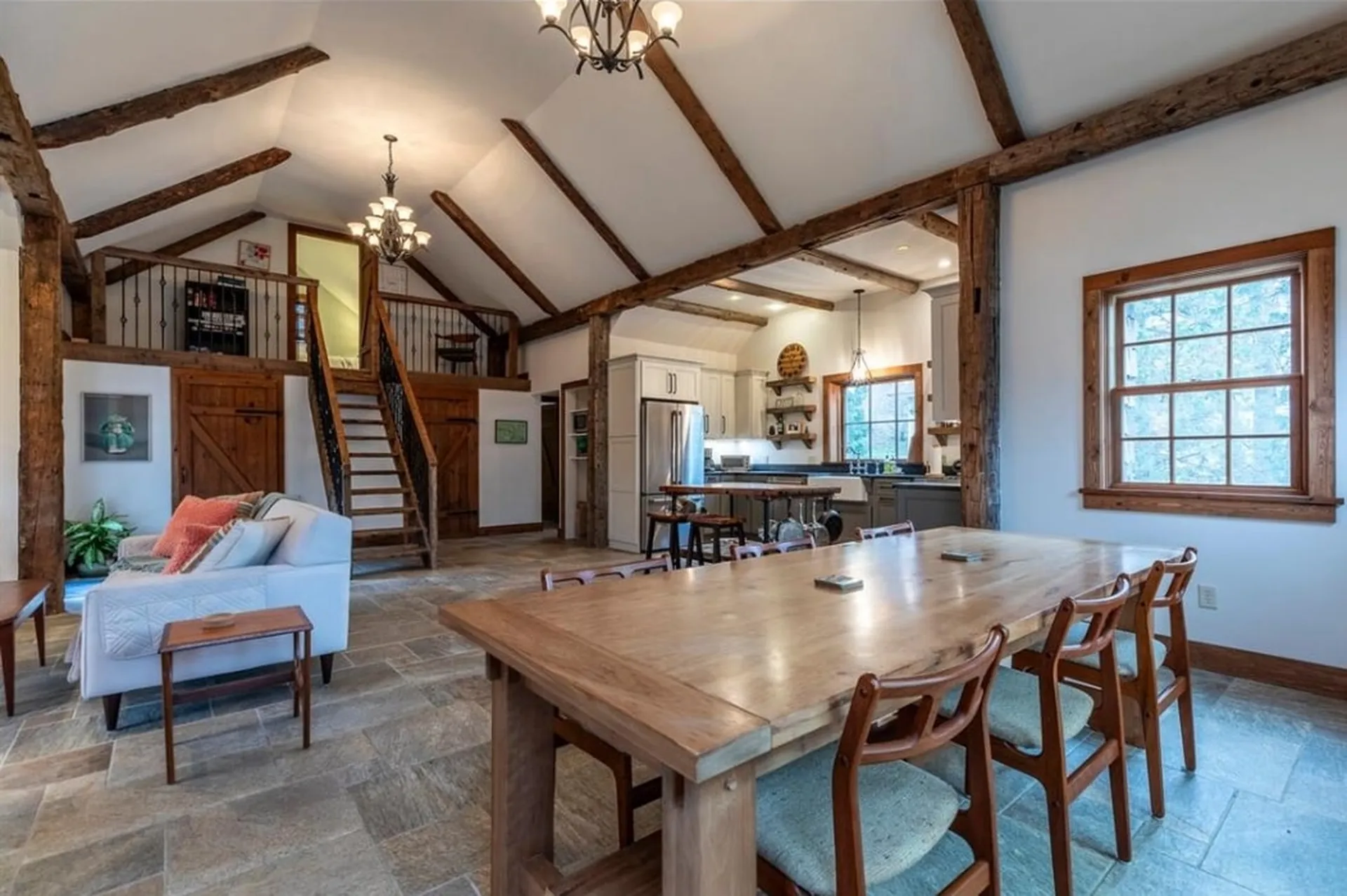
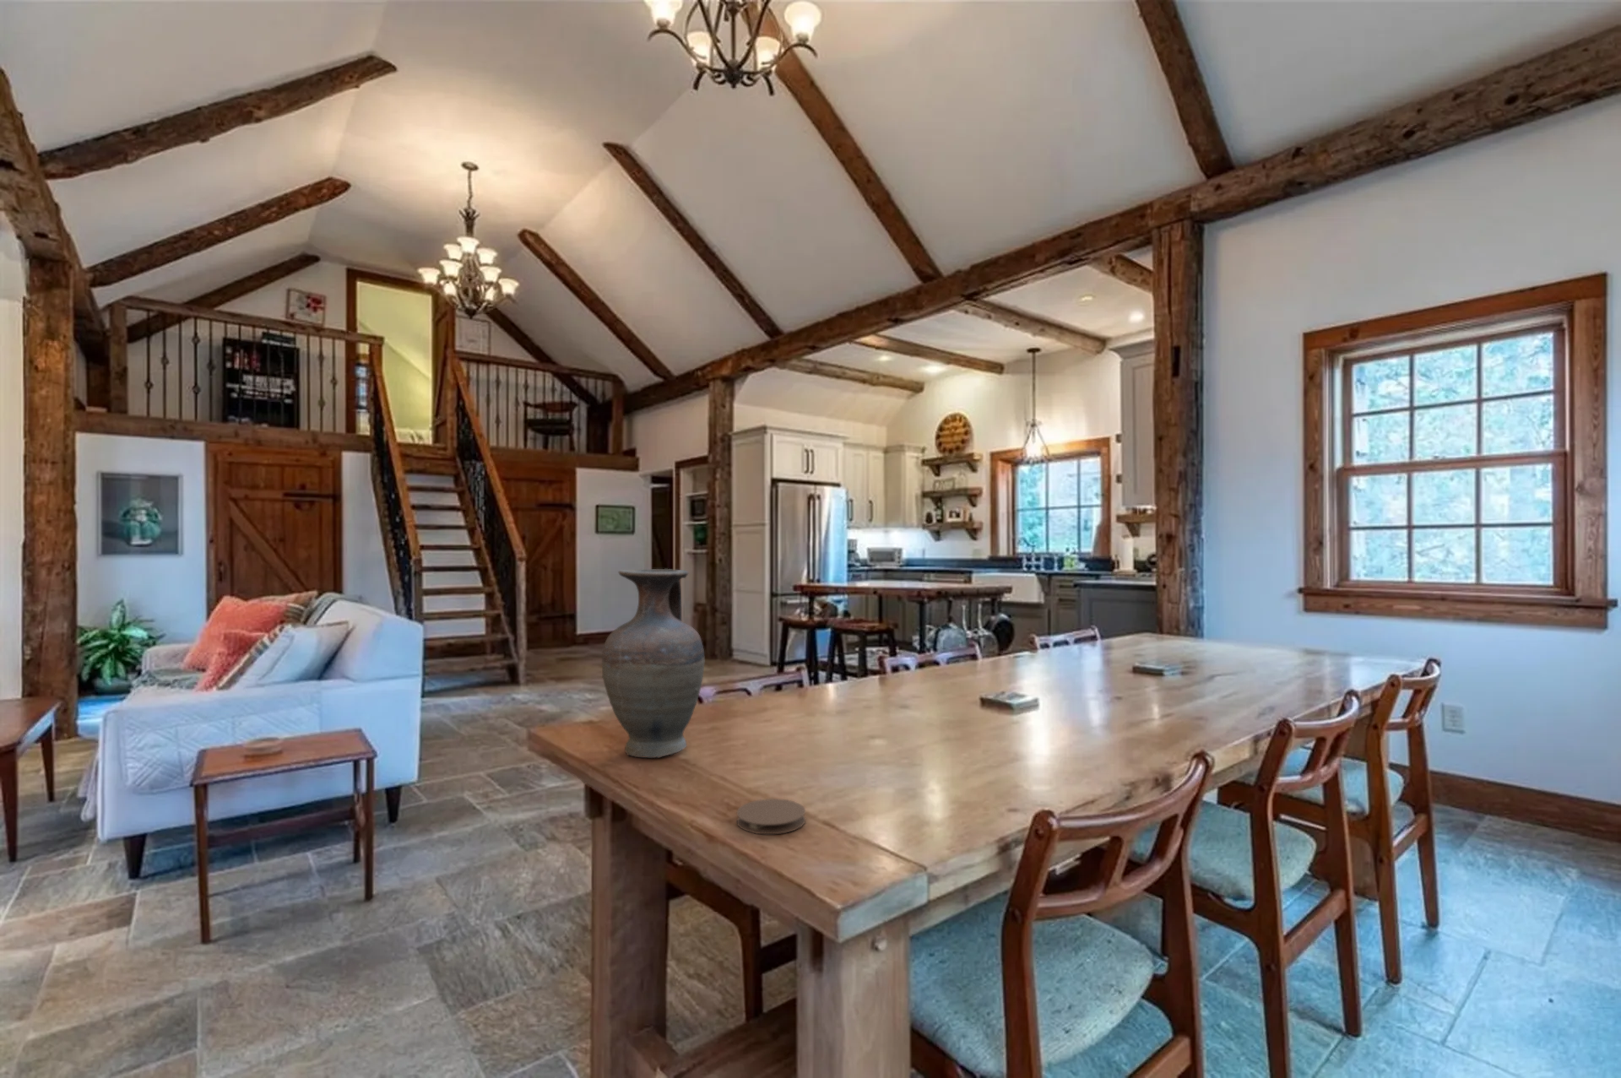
+ coaster (771, 816)
+ vase (653, 661)
